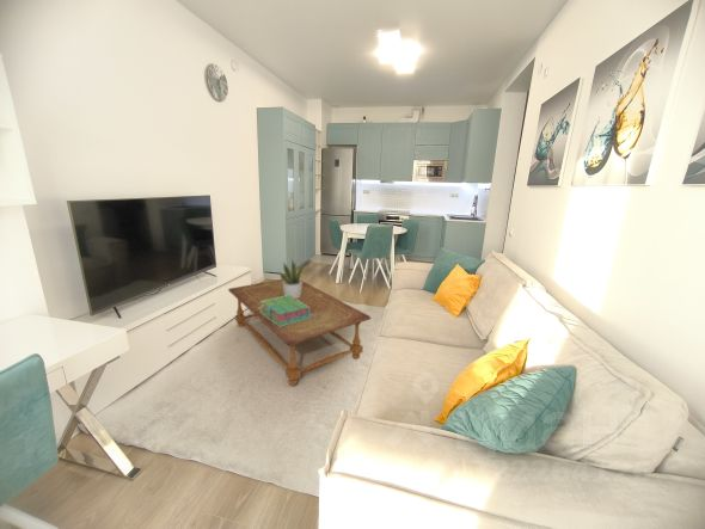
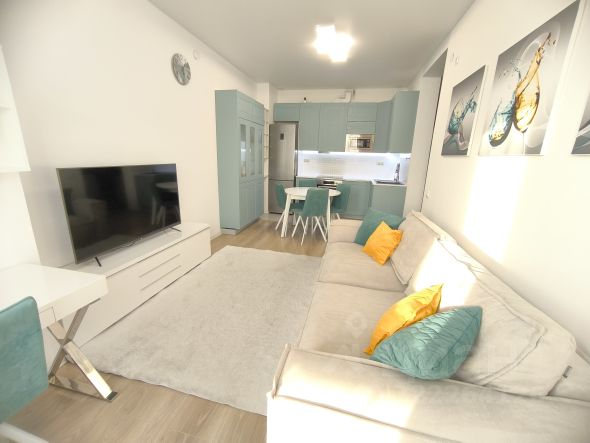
- stack of books (284, 308)
- coffee table (293, 322)
- potted plant (293, 276)
